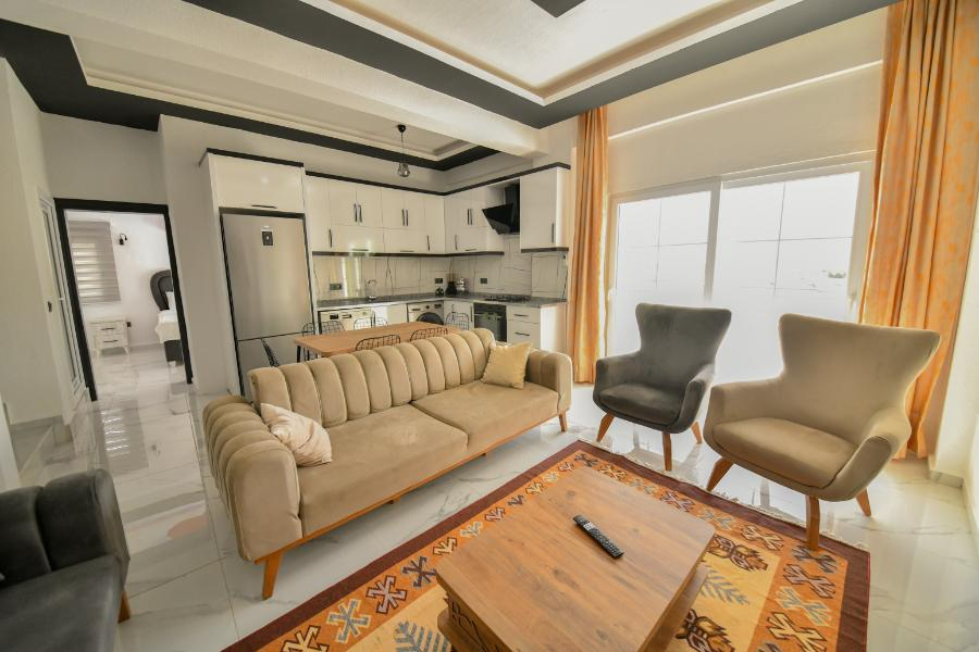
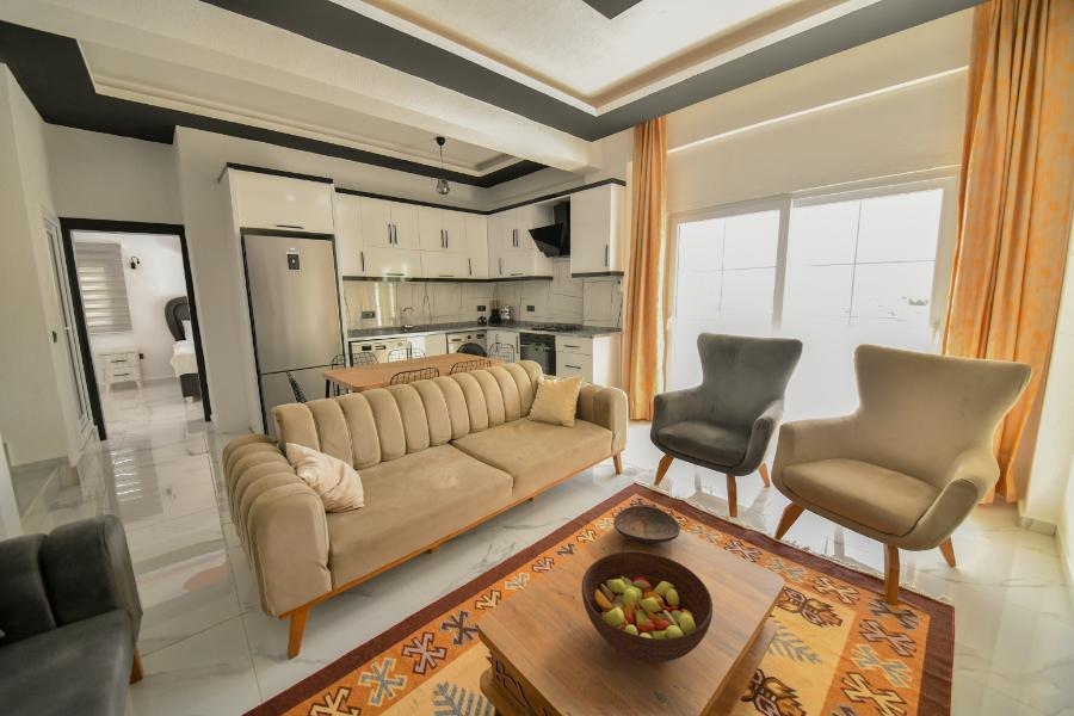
+ decorative bowl (646, 529)
+ fruit bowl (643, 615)
